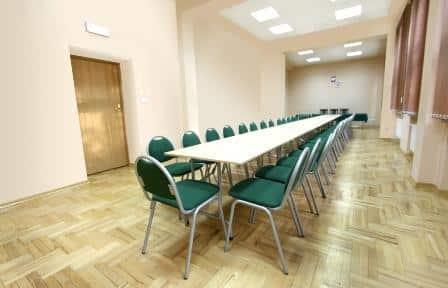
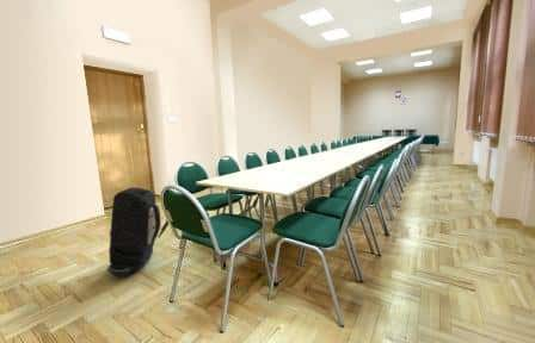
+ backpack (140, 227)
